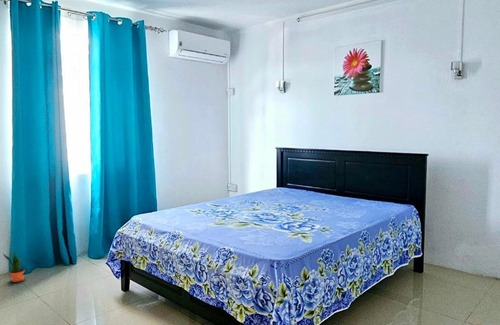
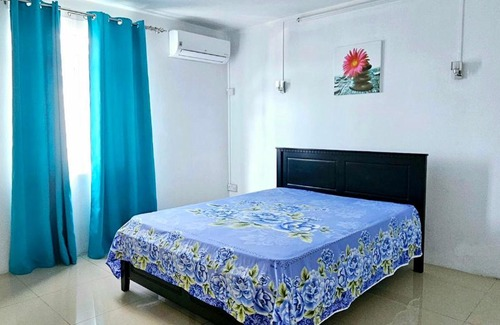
- potted plant (14, 266)
